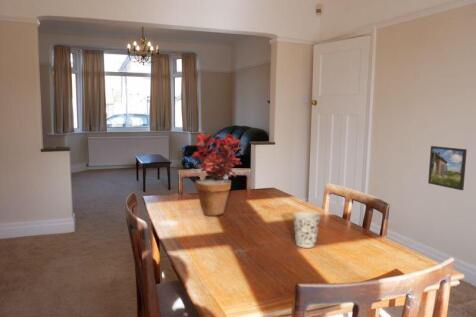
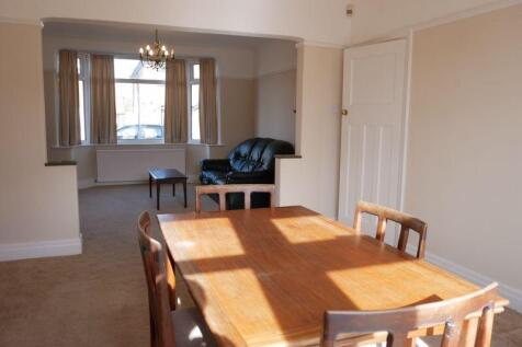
- cup (306, 229)
- potted plant (215, 172)
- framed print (446, 167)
